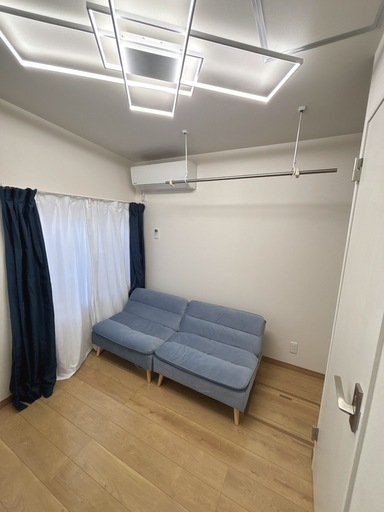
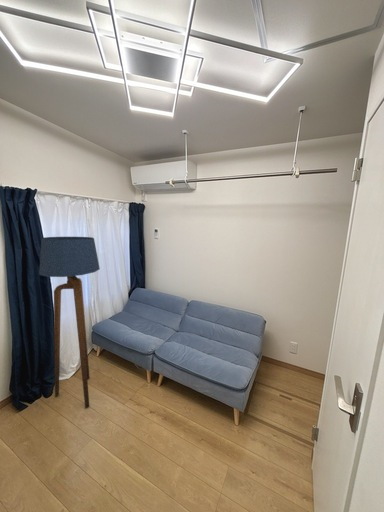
+ floor lamp (76, 320)
